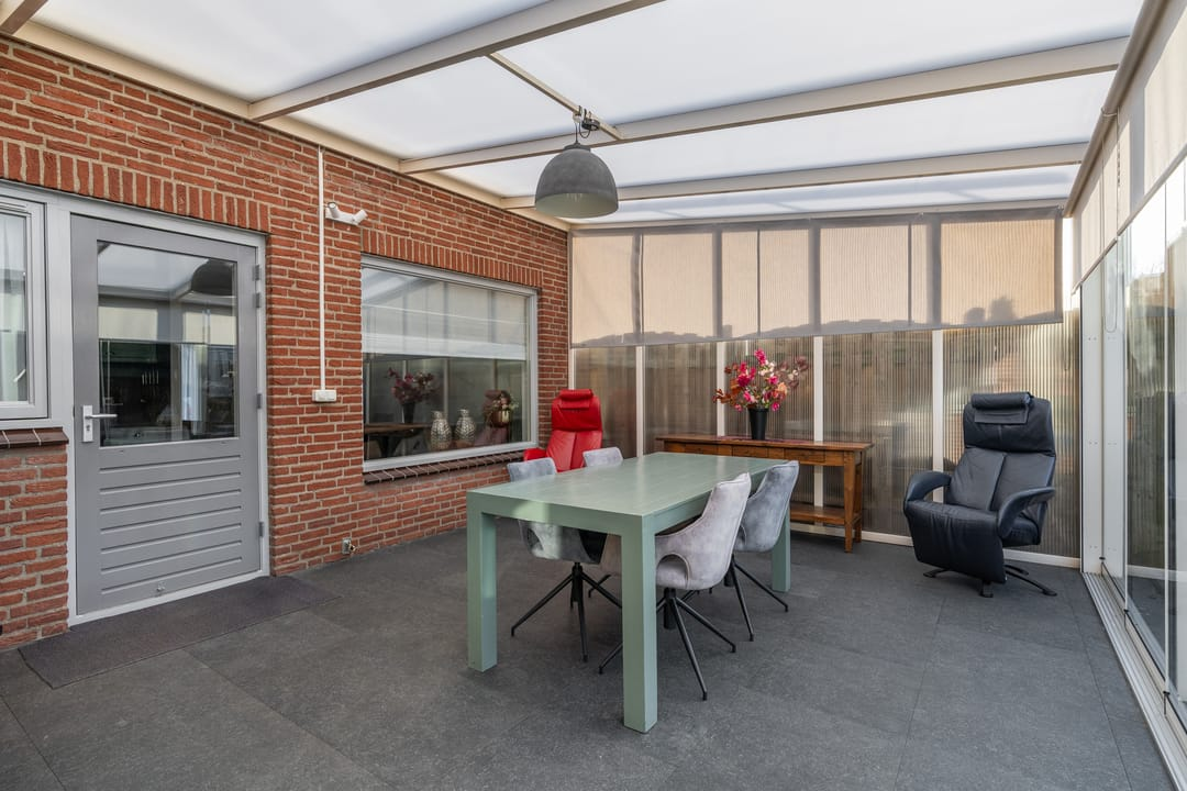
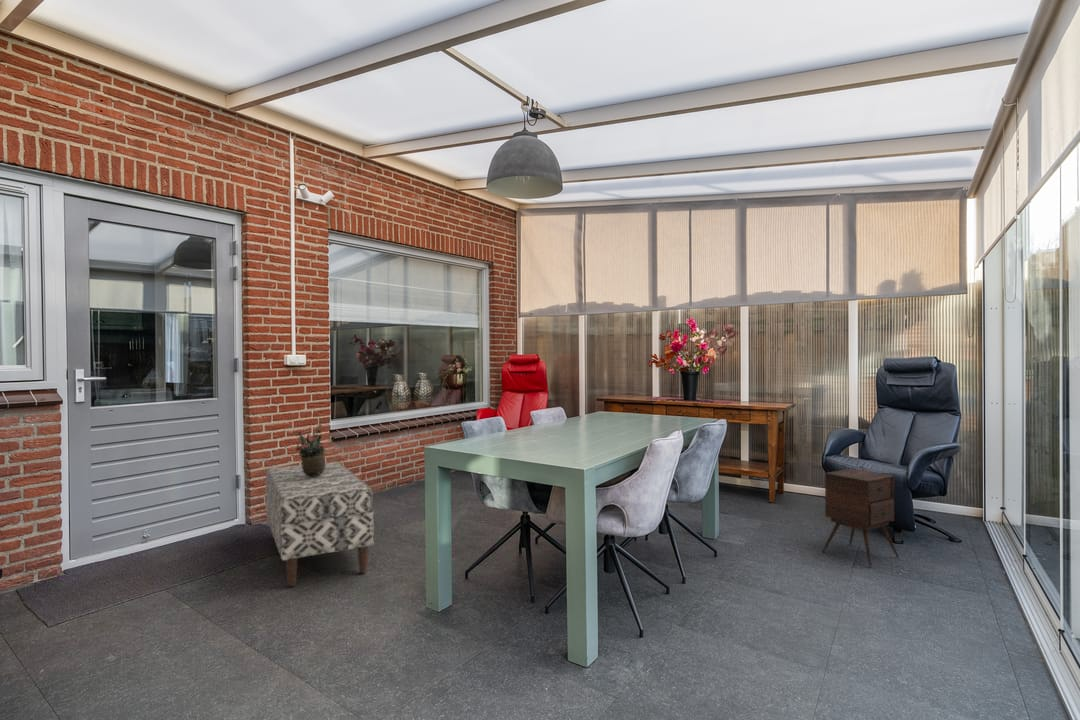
+ bench (315, 515)
+ potted plant (312, 448)
+ side table (860, 514)
